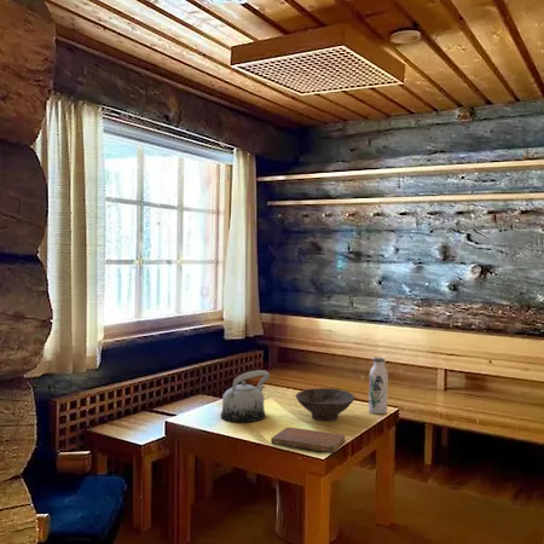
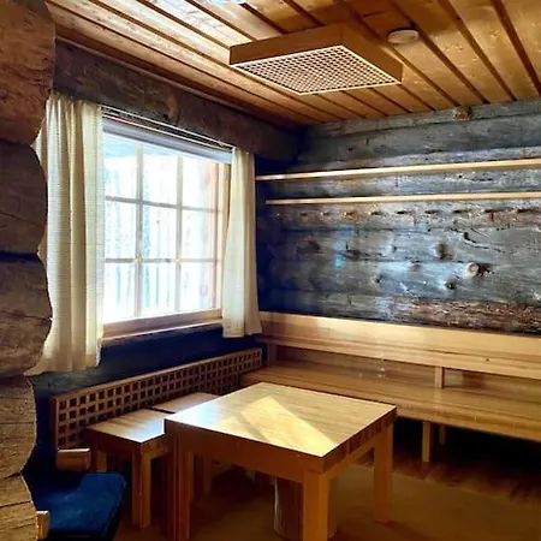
- water bottle (378, 384)
- teapot (245, 392)
- notebook (308, 439)
- bowl (324, 405)
